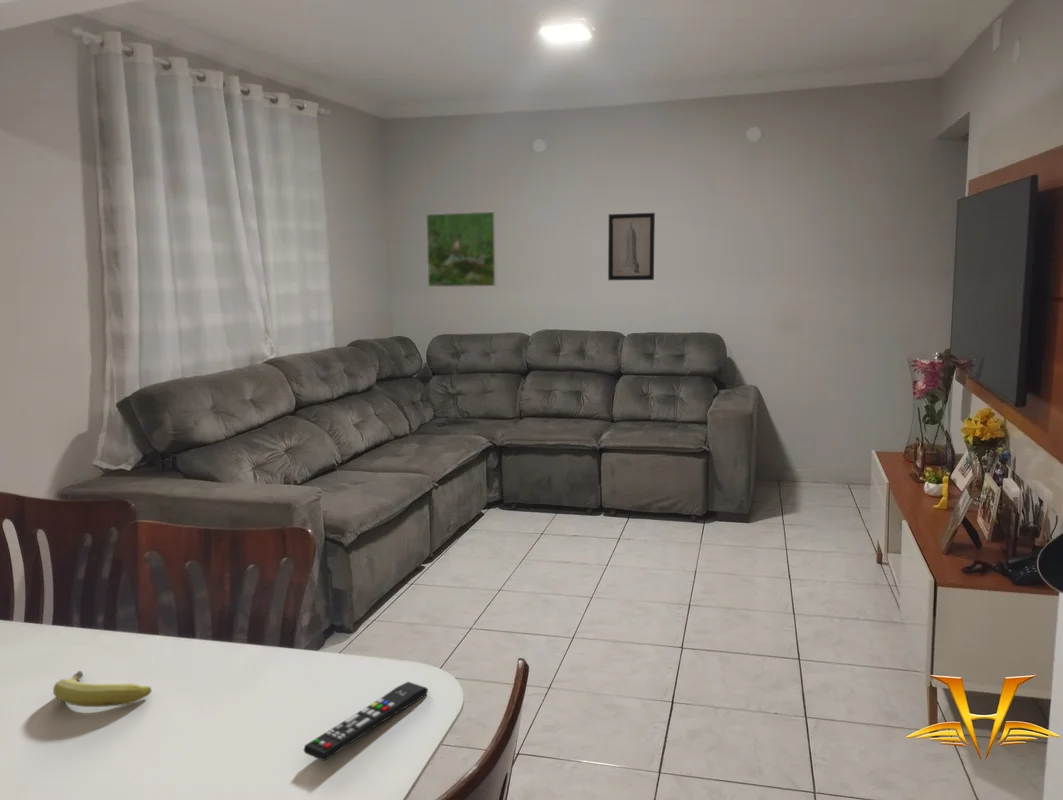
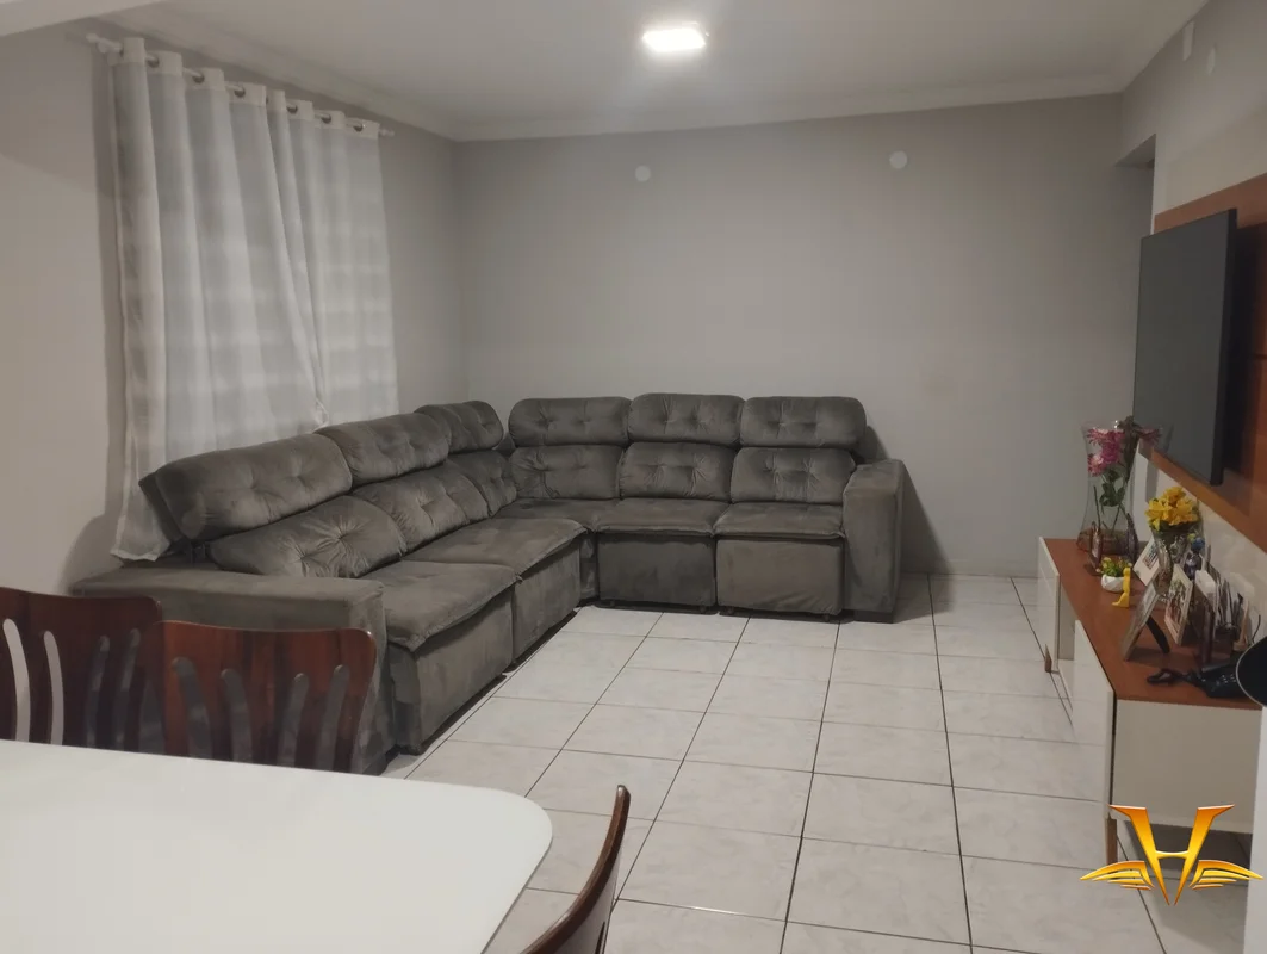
- fruit (93, 687)
- remote control (370, 718)
- wall art (631, 247)
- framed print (461, 250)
